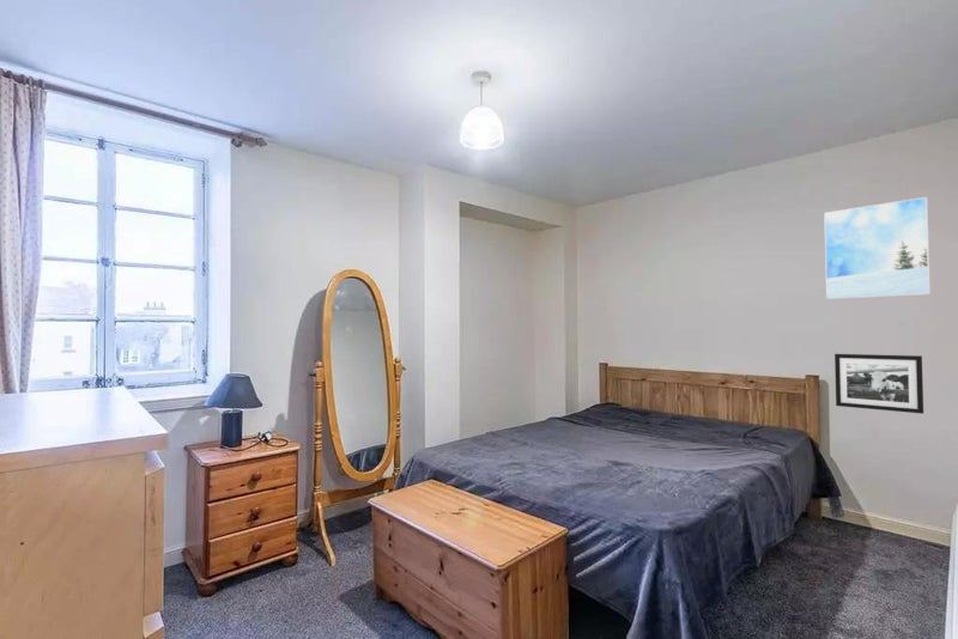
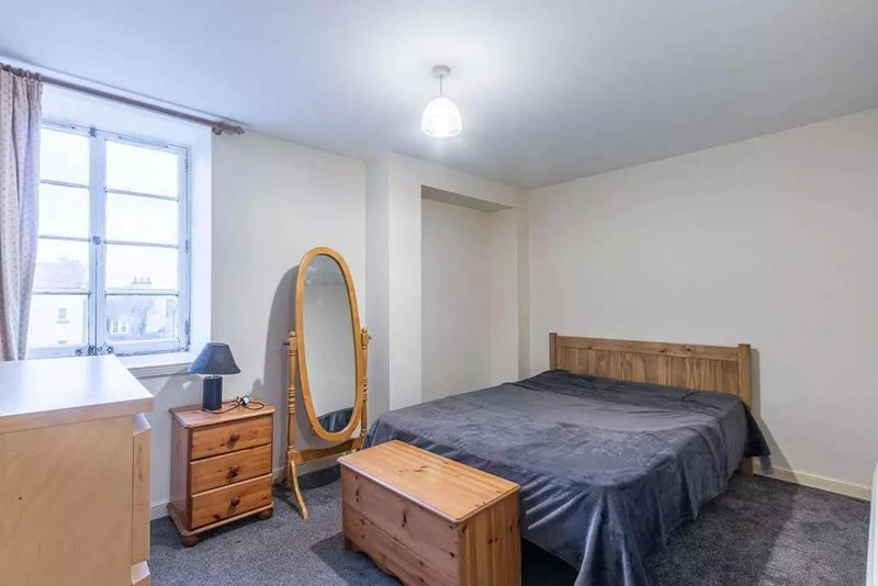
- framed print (873, 250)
- picture frame (877, 382)
